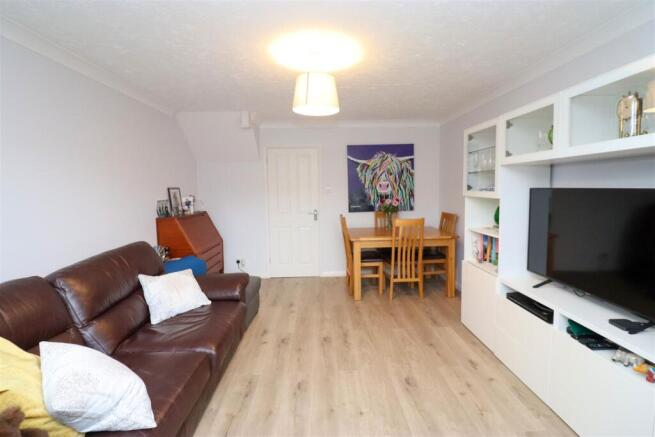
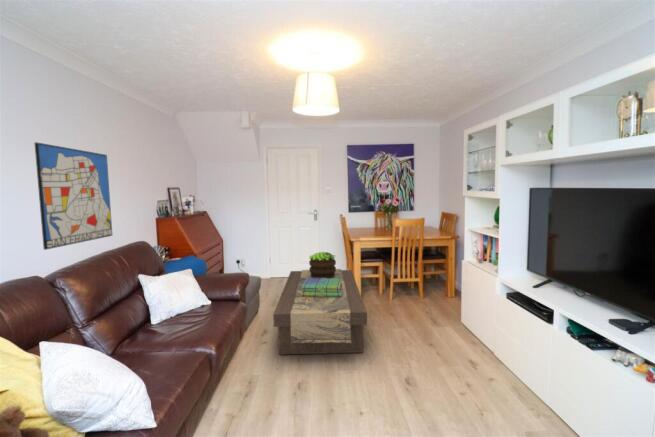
+ potted plant (322, 263)
+ coffee table (321, 306)
+ stack of books (322, 287)
+ wall art (79, 196)
